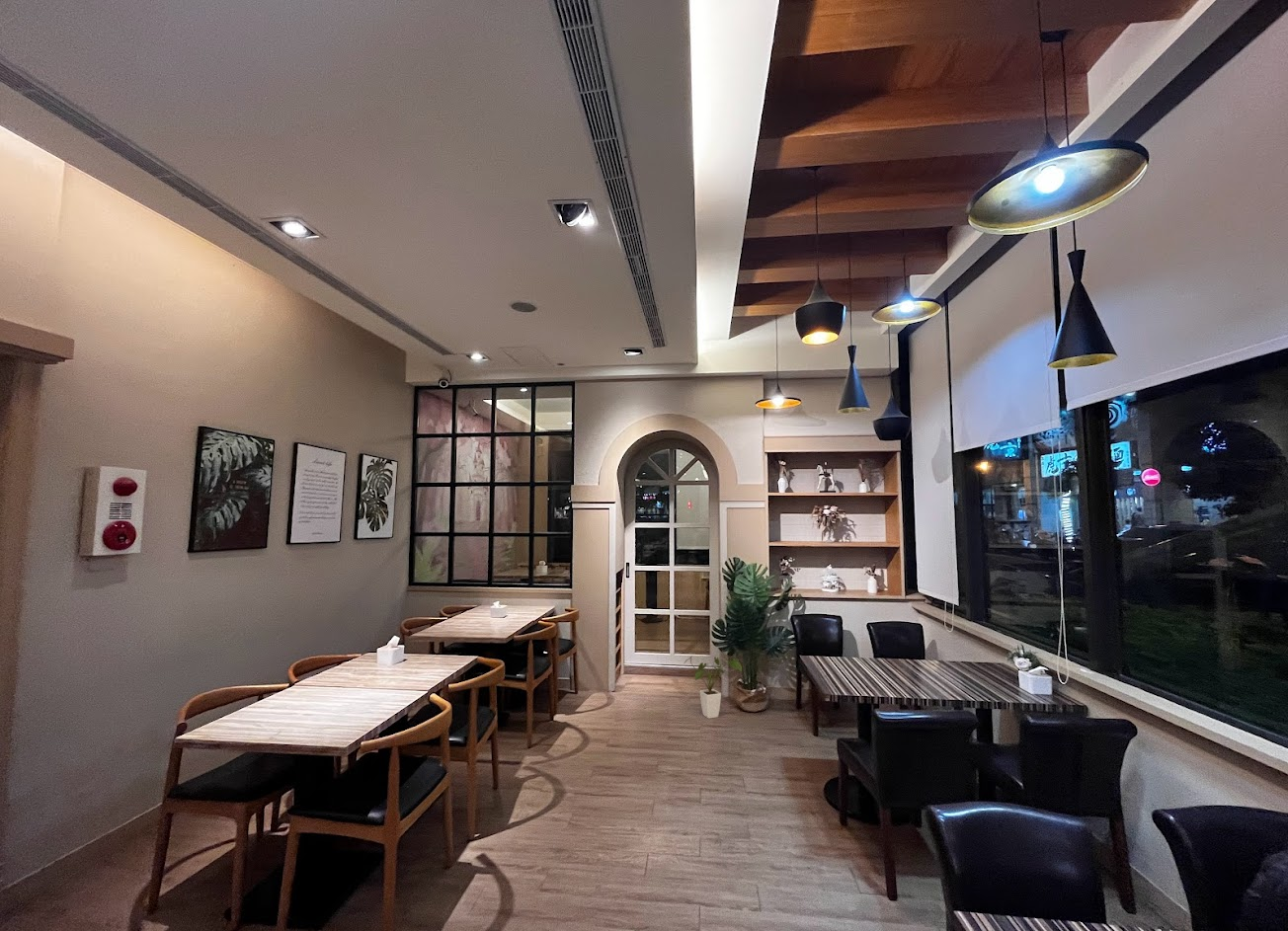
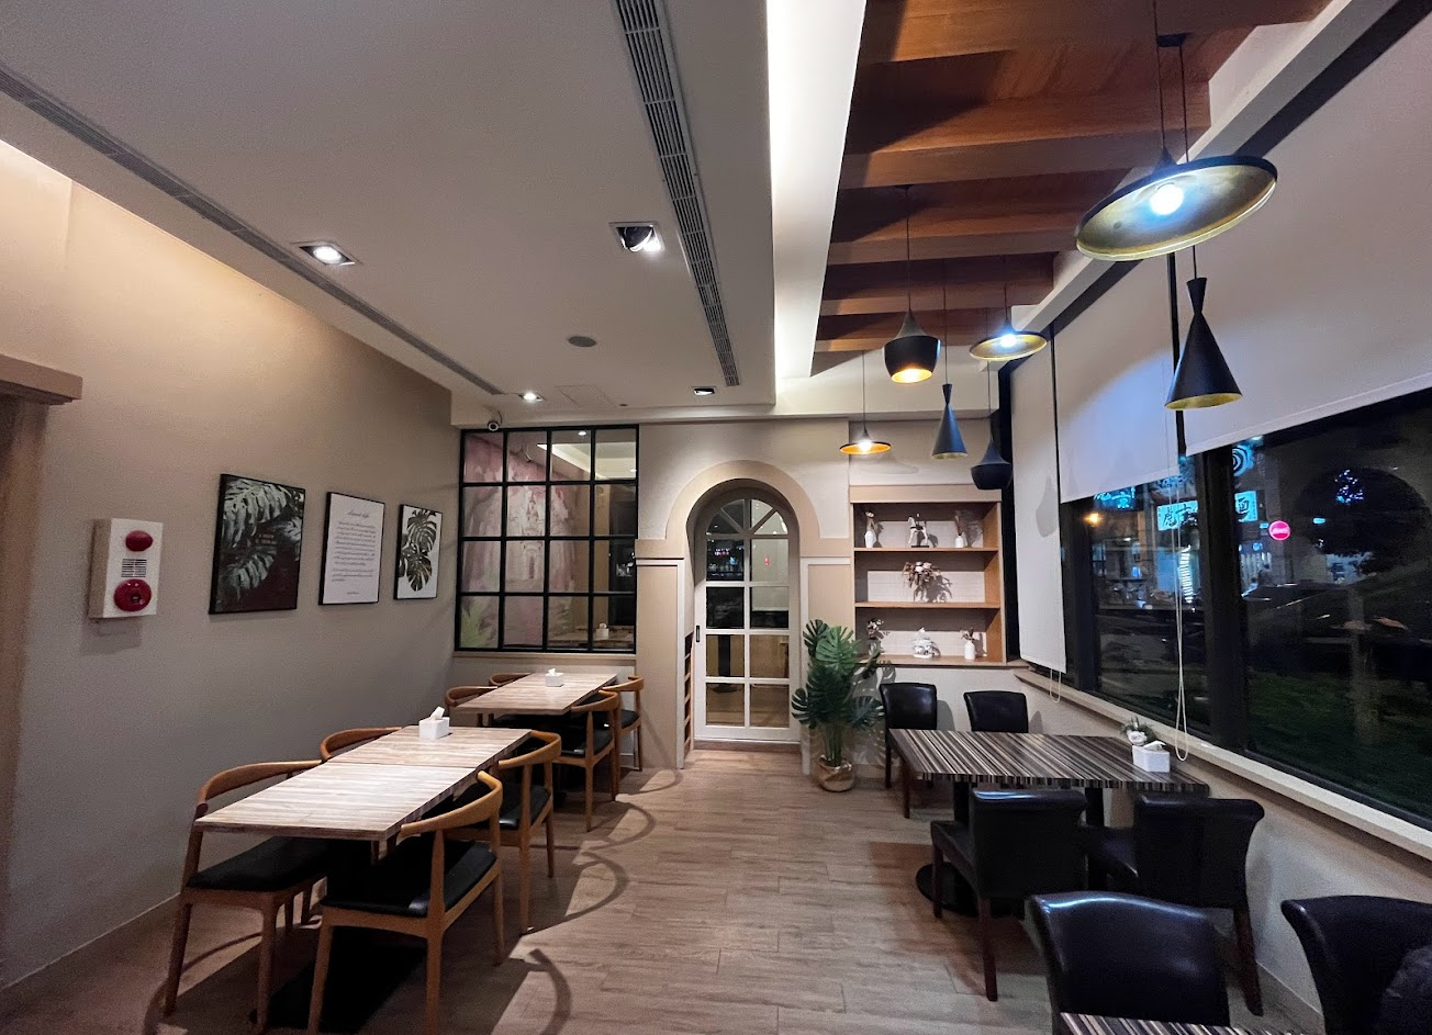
- house plant (712, 686)
